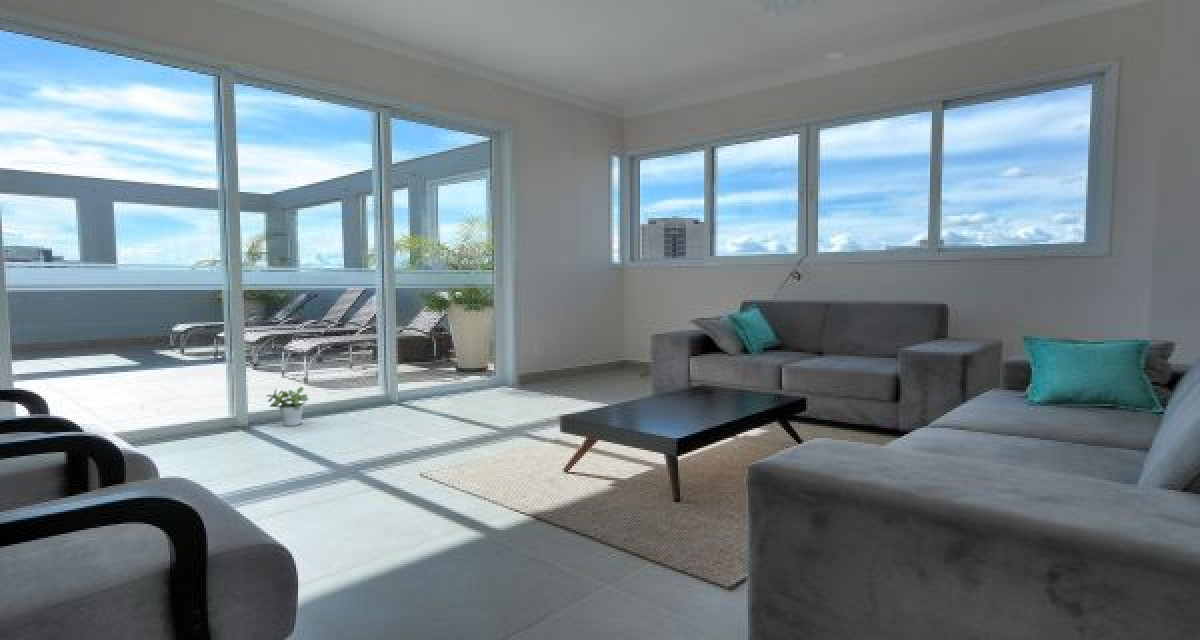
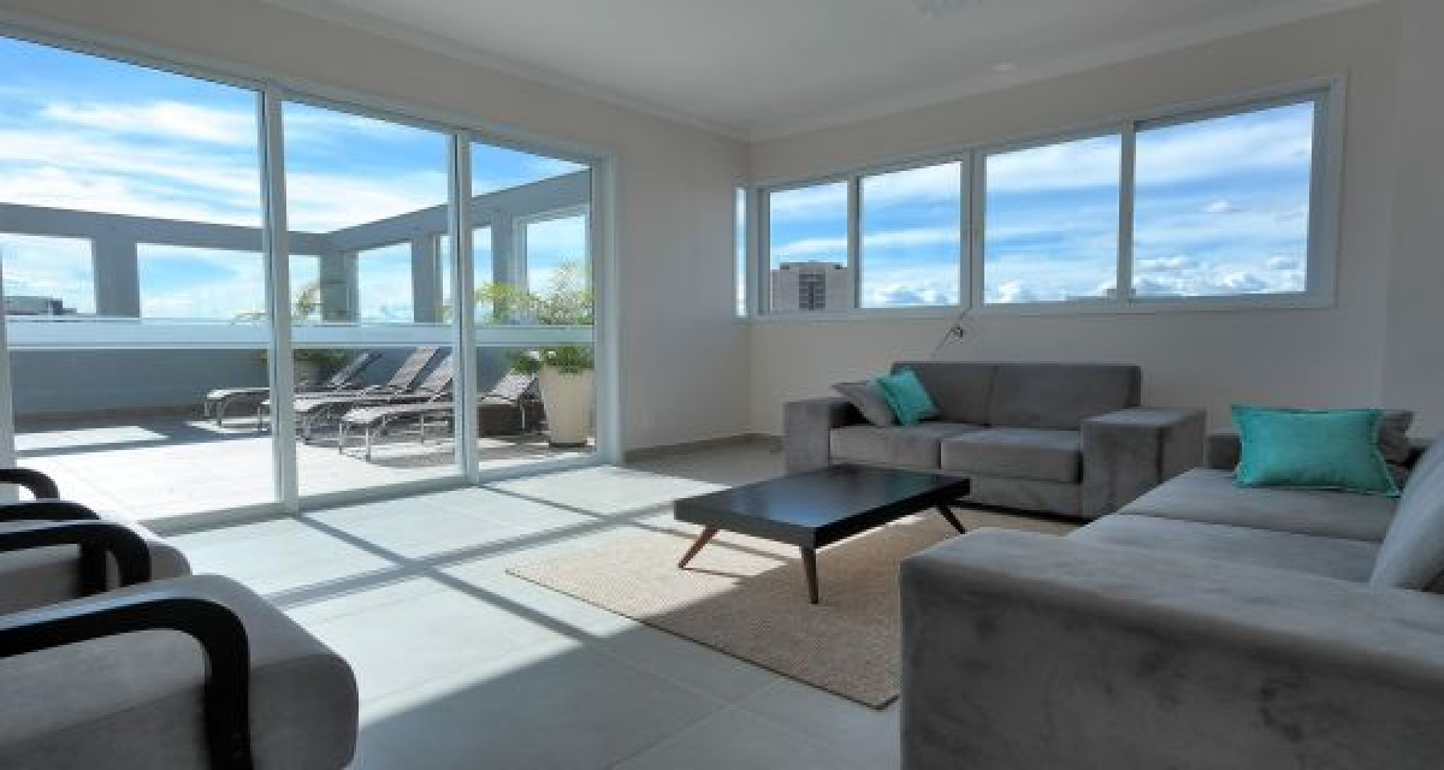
- potted plant (288, 406)
